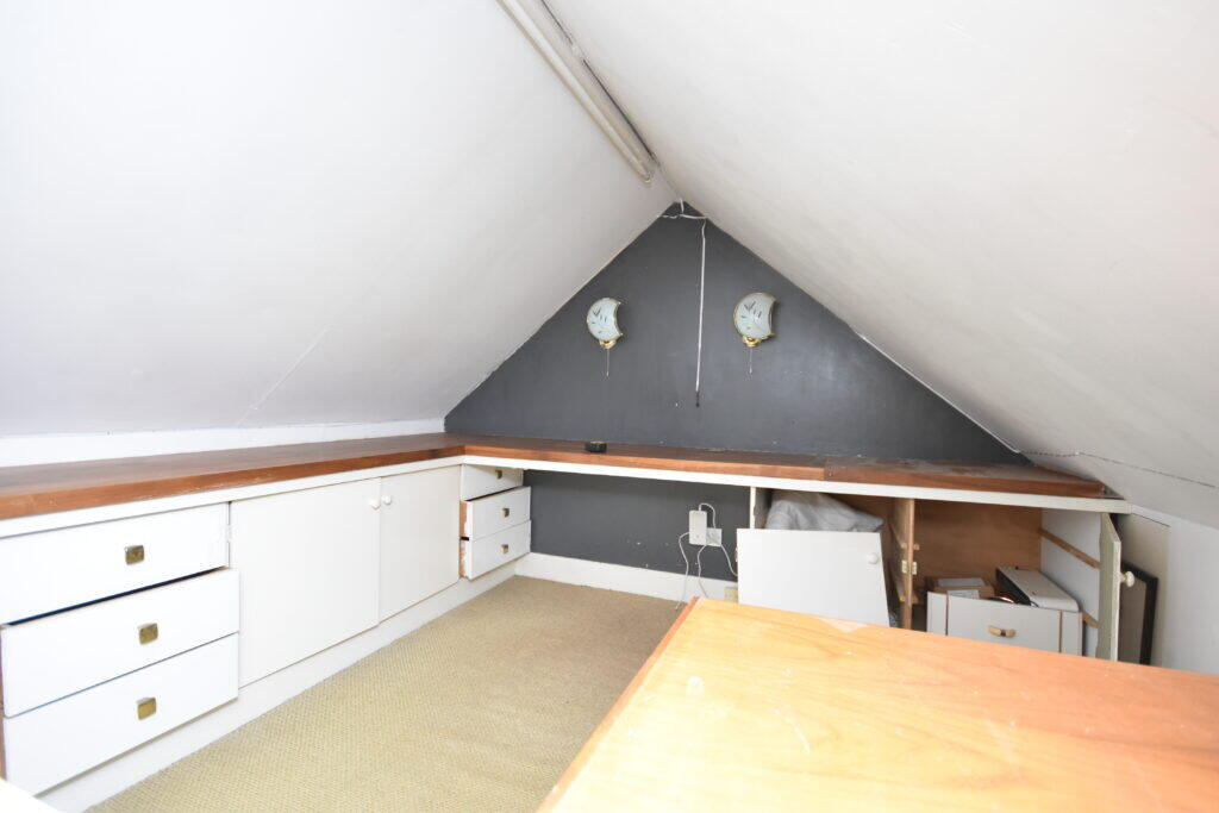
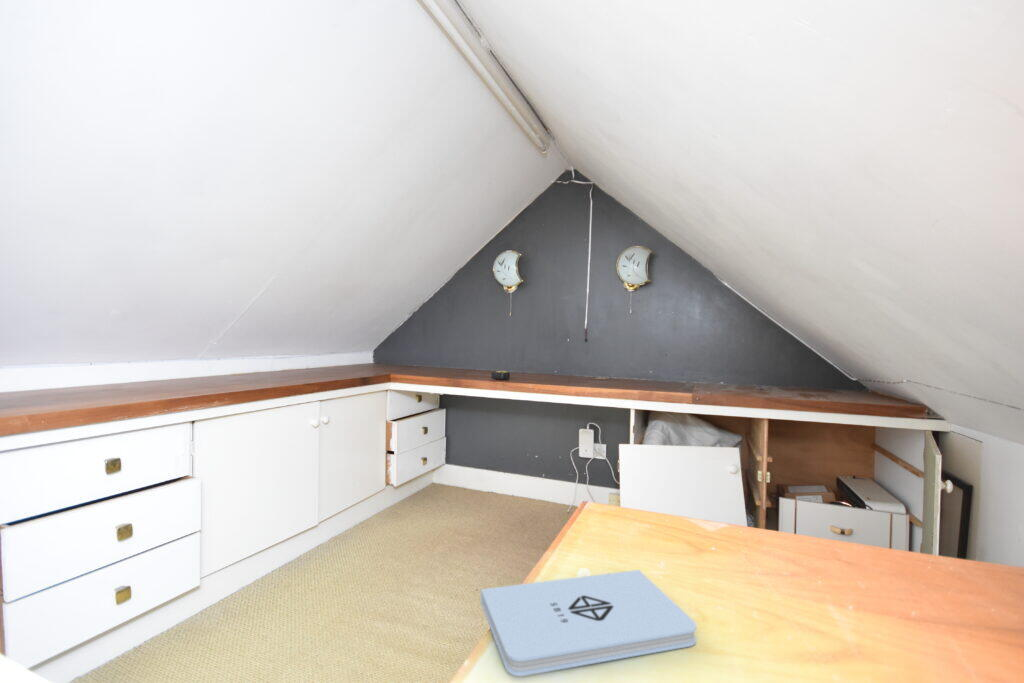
+ notepad (584, 615)
